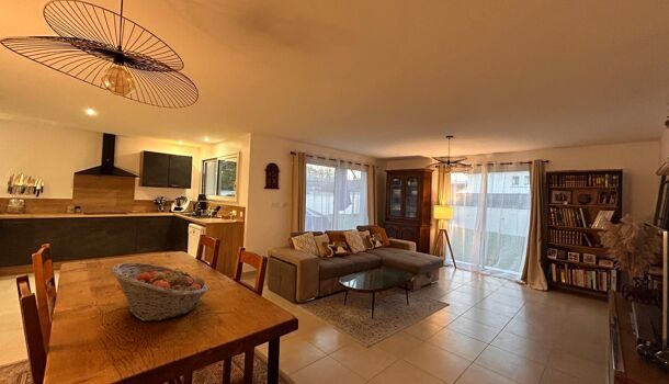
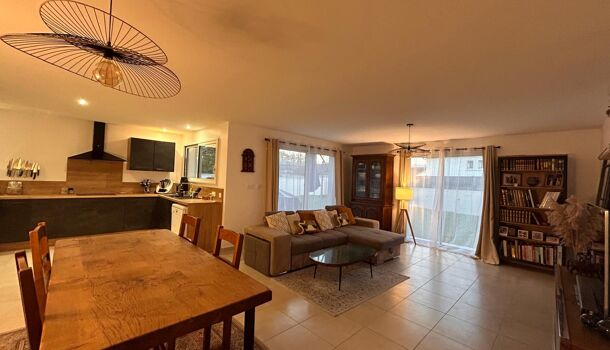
- fruit basket (161, 285)
